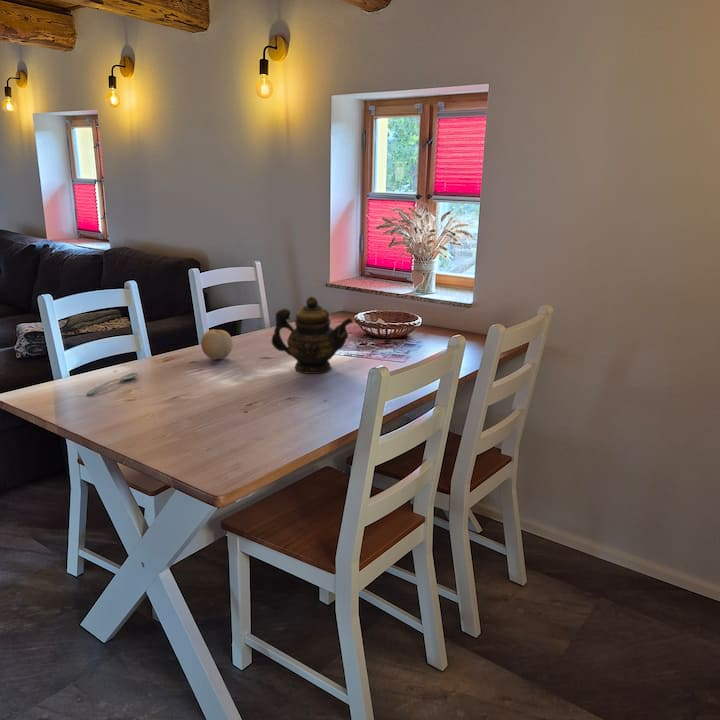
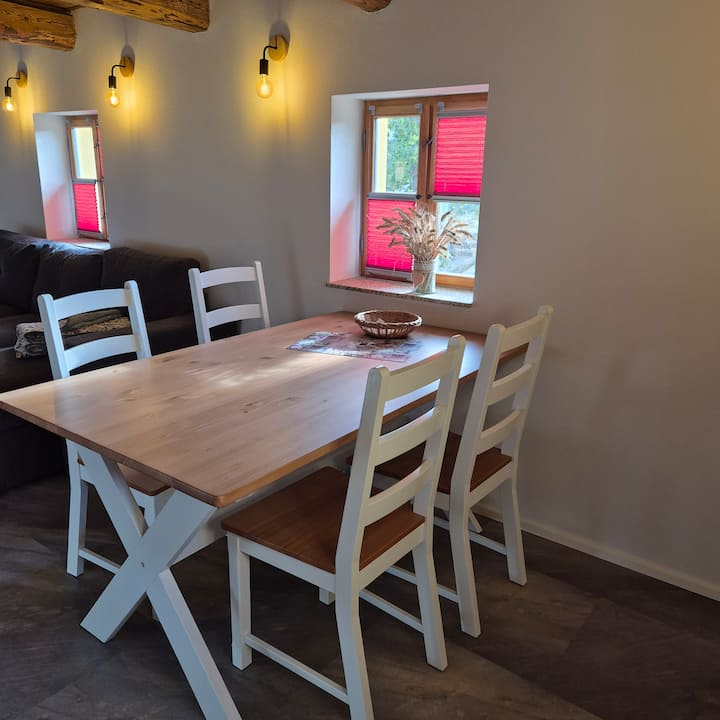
- spoon (113, 381)
- teapot (311, 332)
- fruit (216, 344)
